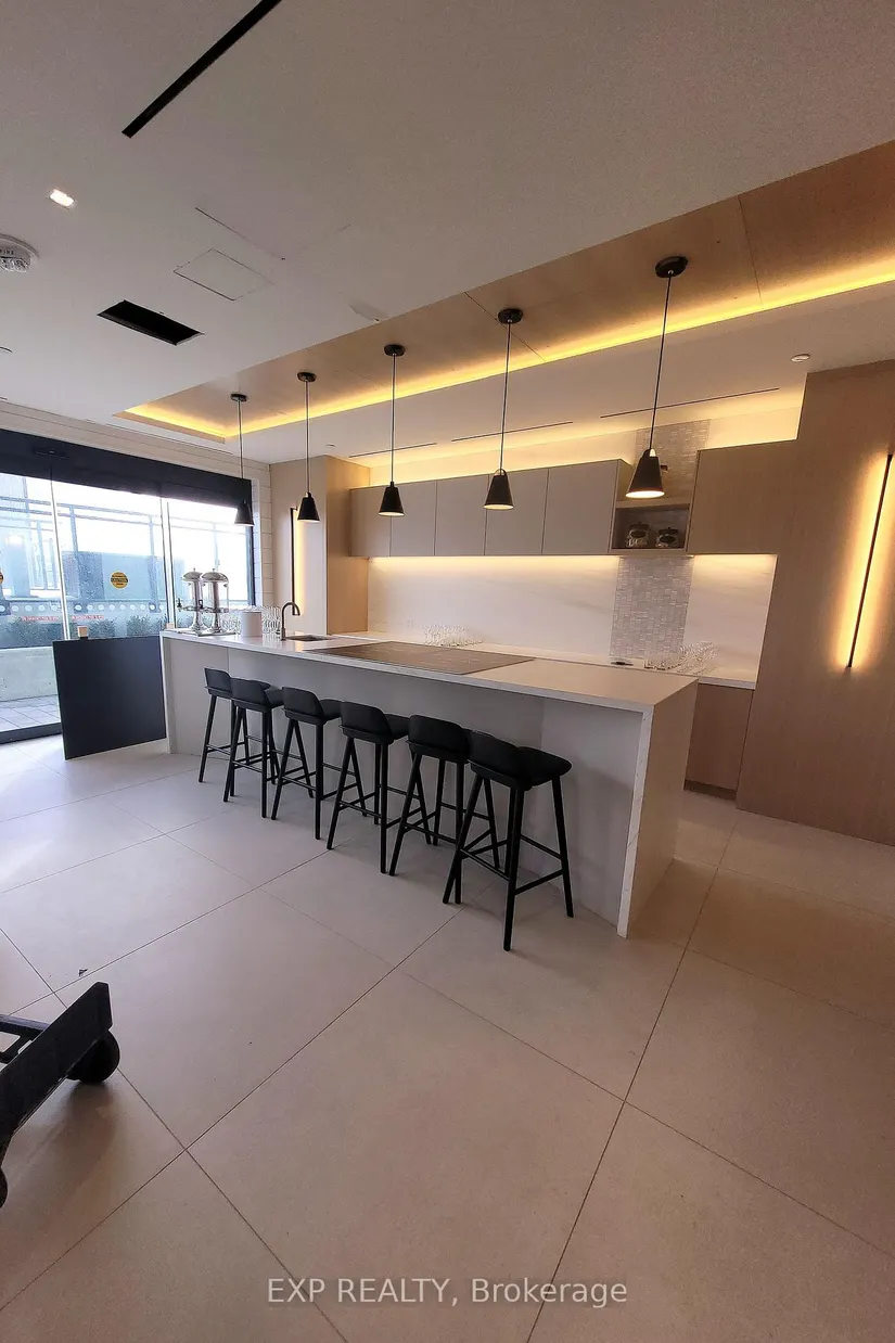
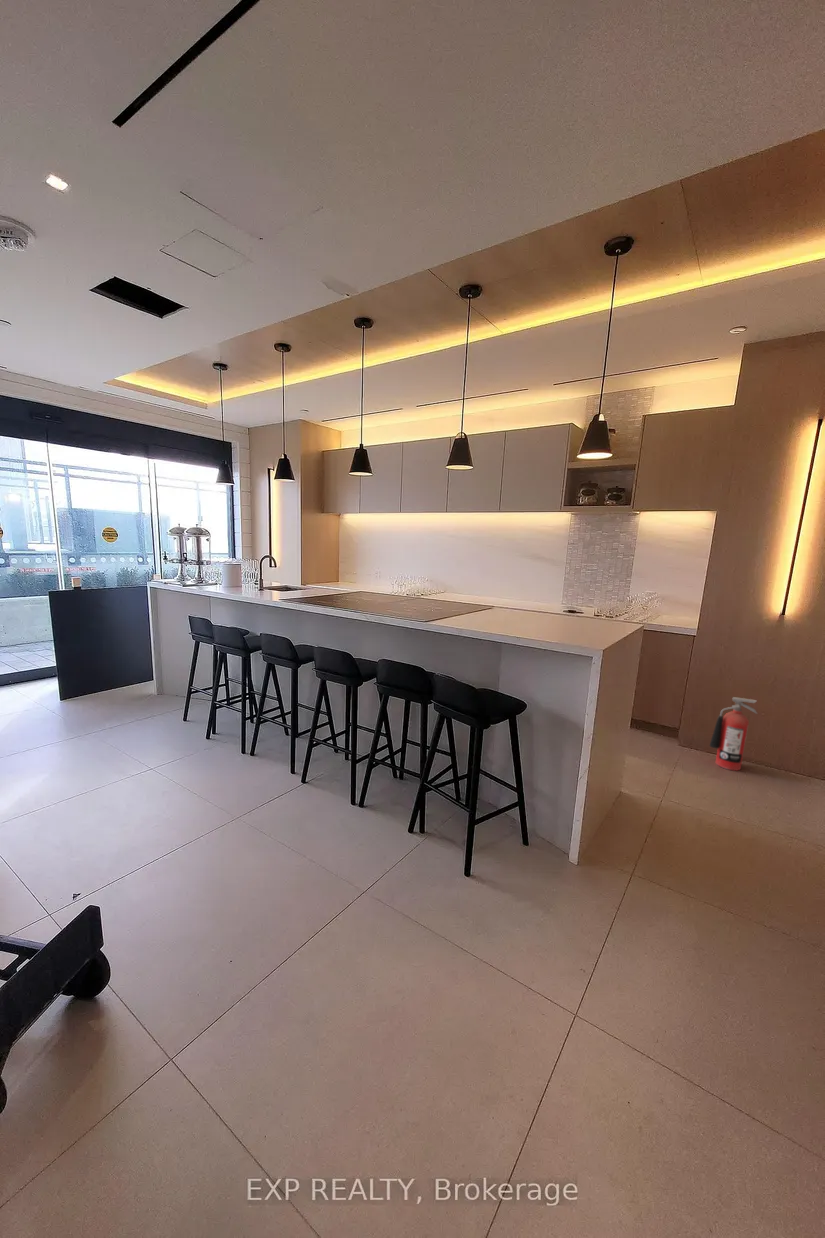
+ fire extinguisher (732, 731)
